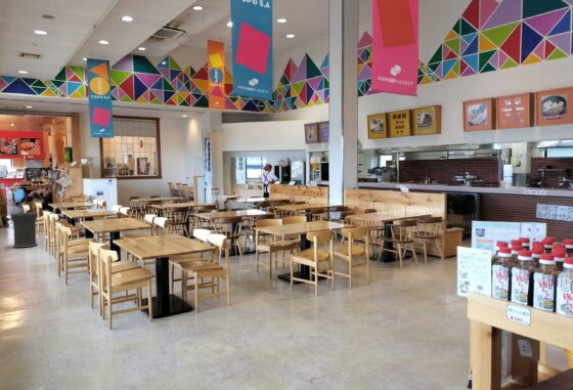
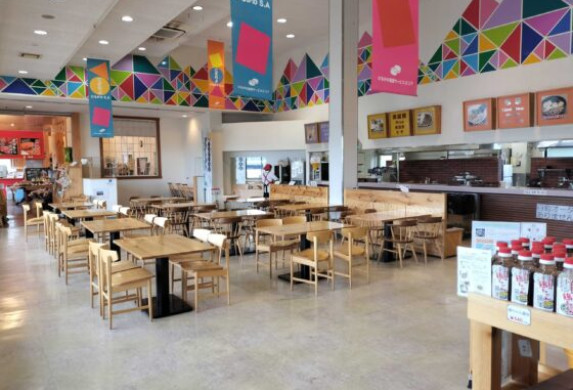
- trash can (24, 228)
